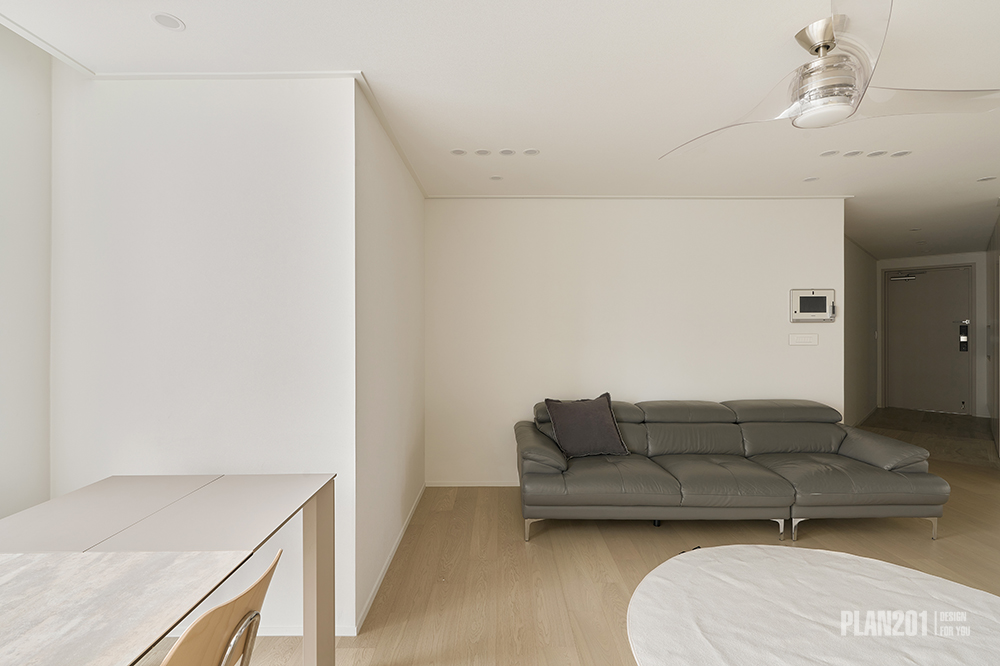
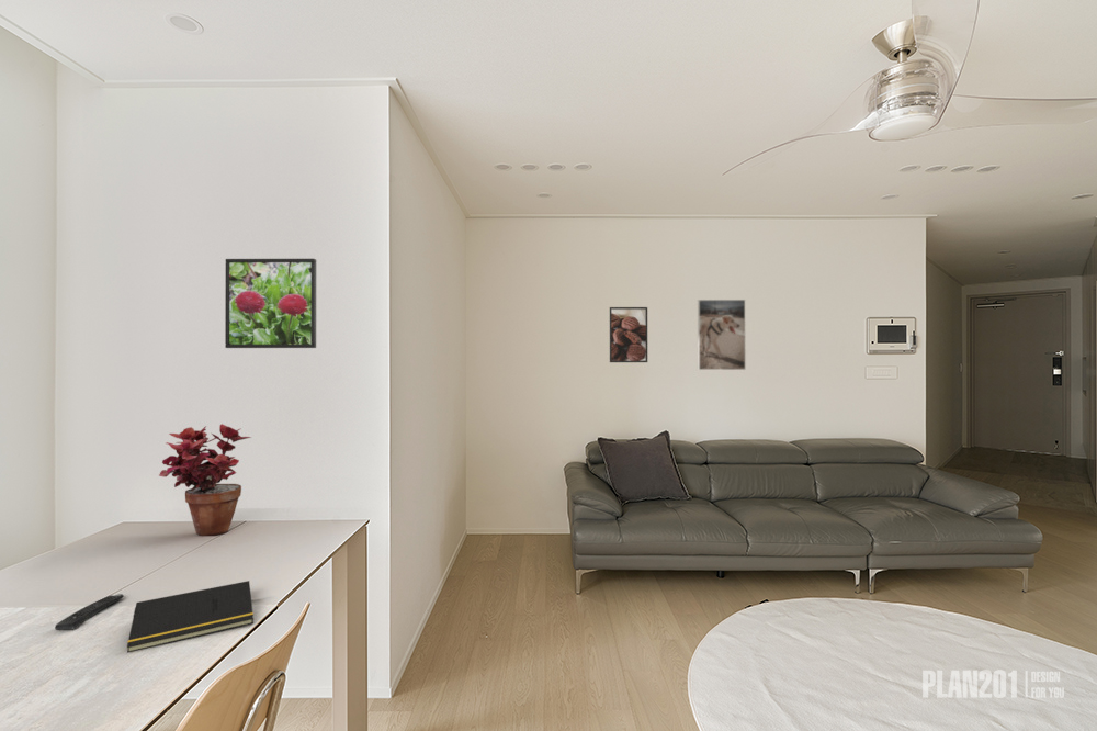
+ potted plant (206, 480)
+ remote control (93, 609)
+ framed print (627, 335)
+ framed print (271, 303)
+ notepad (194, 612)
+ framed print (721, 335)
